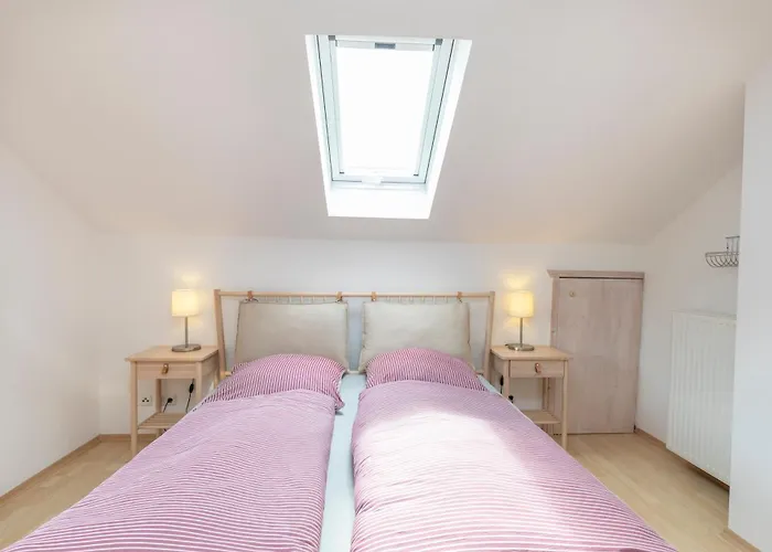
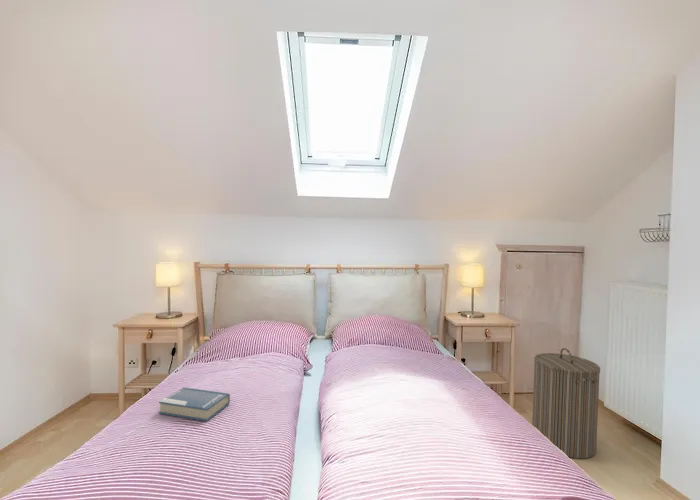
+ laundry hamper (564, 395)
+ hardback book (195, 402)
